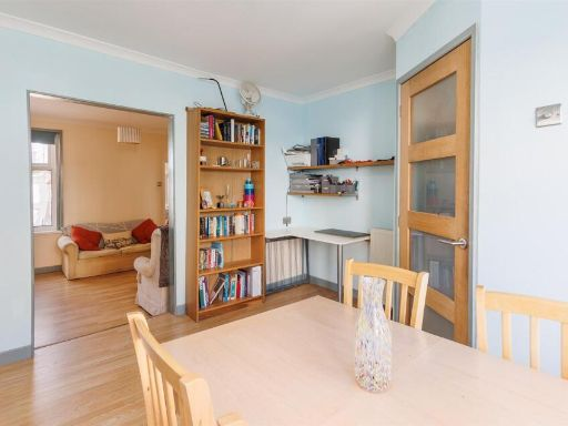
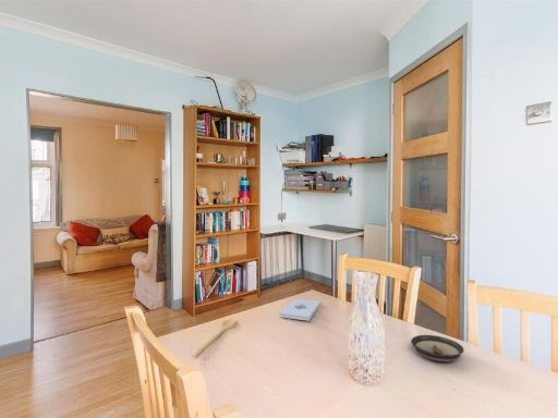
+ spoon (216, 335)
+ notepad (301, 308)
+ saucer (436, 349)
